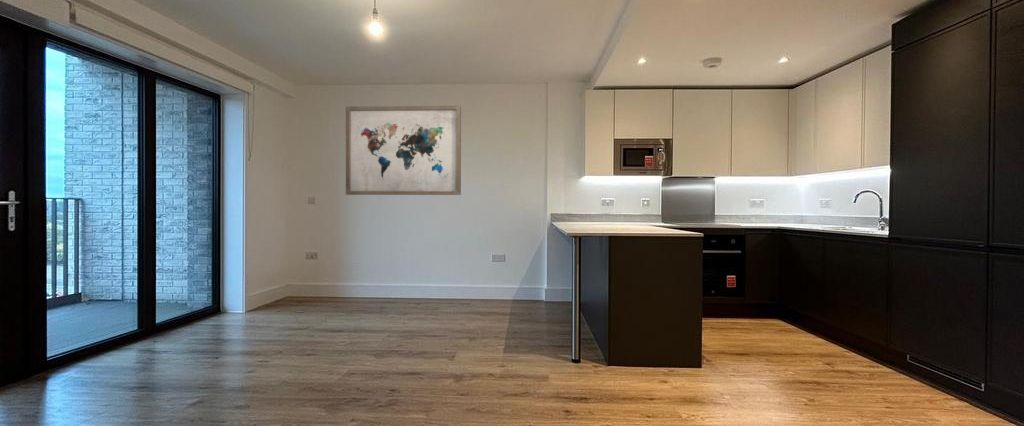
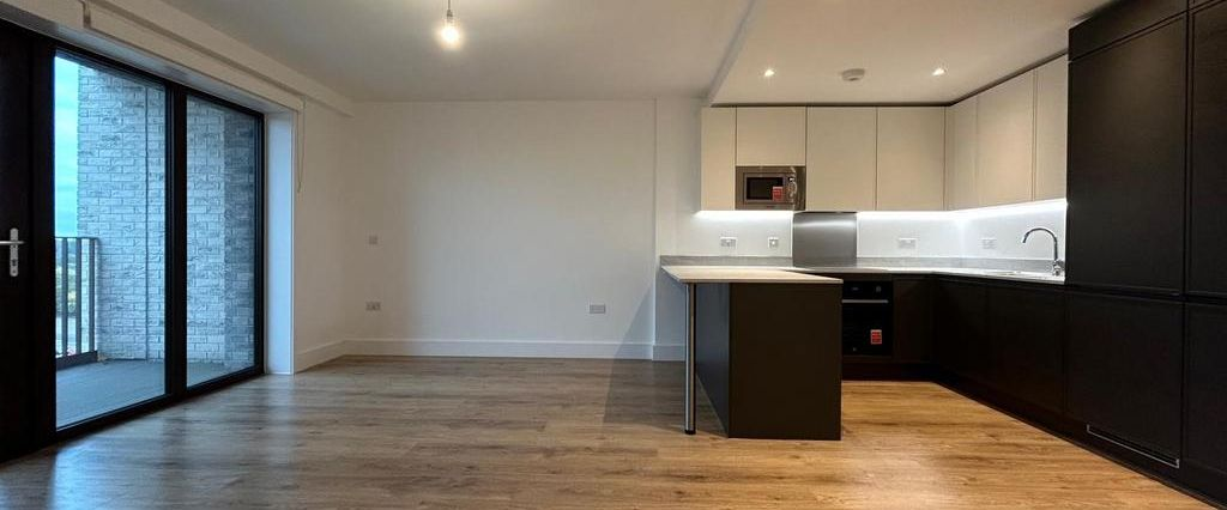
- wall art (403, 150)
